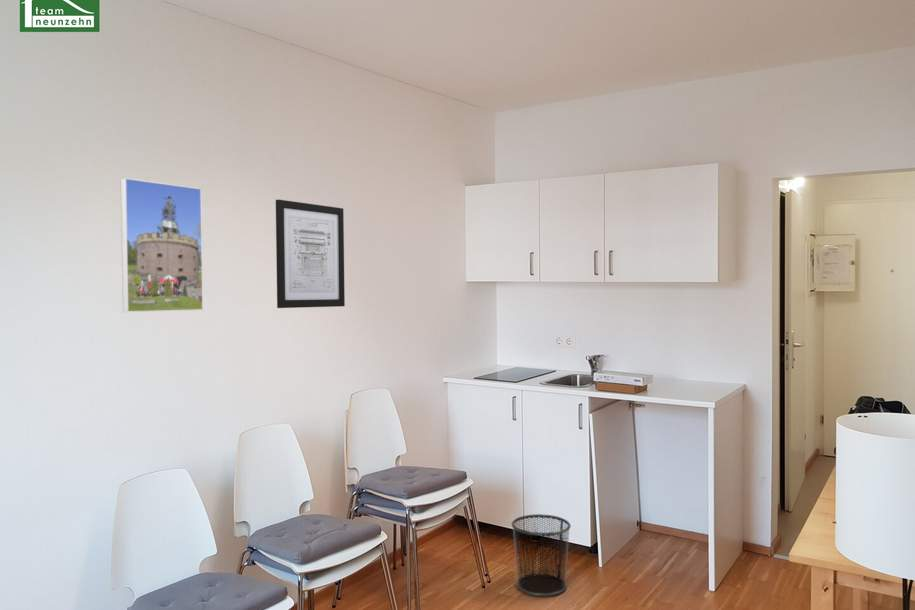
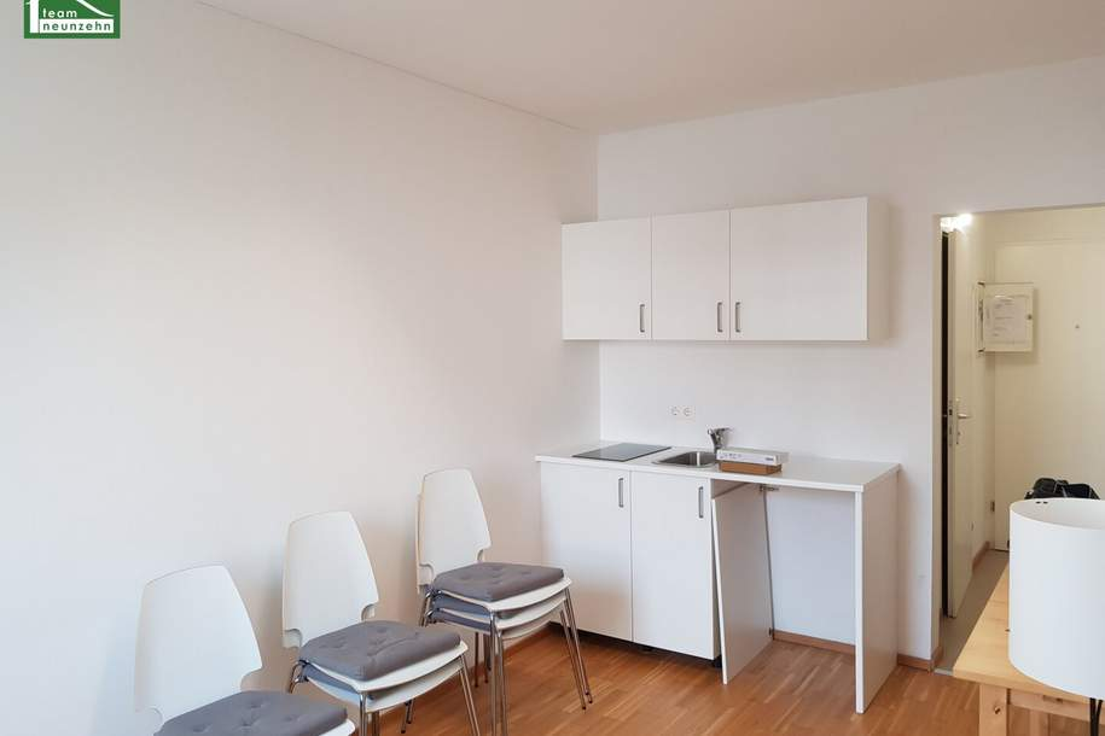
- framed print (163, 247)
- wall art (311, 255)
- waste bin (541, 554)
